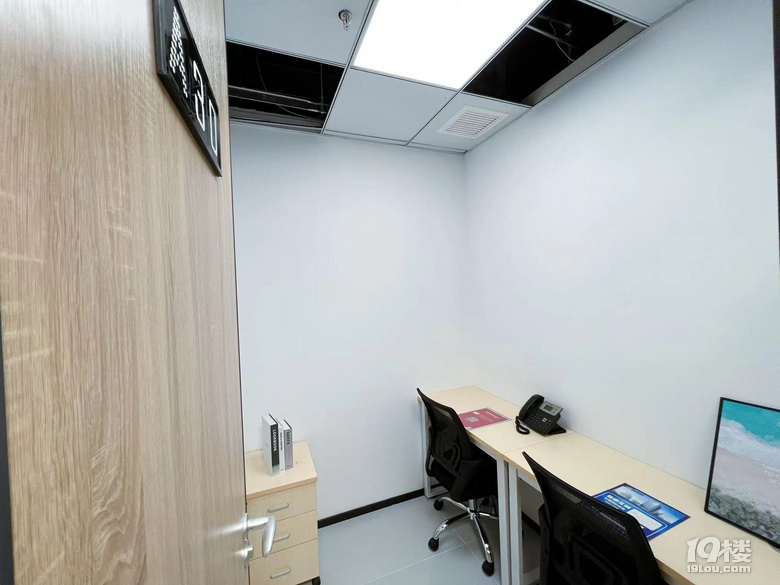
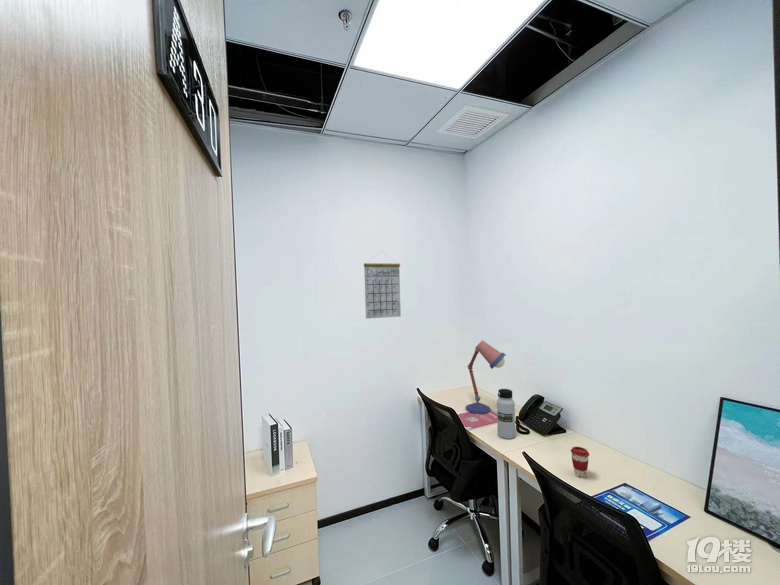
+ water bottle (505, 412)
+ coffee cup (580, 462)
+ desk lamp (473, 375)
+ calendar (382, 284)
